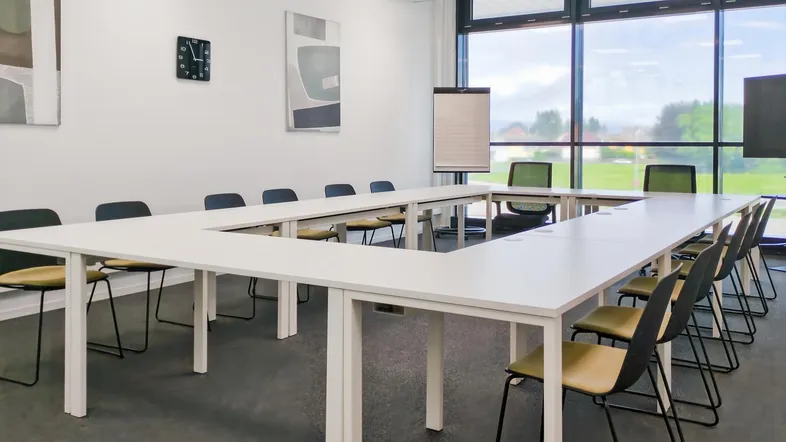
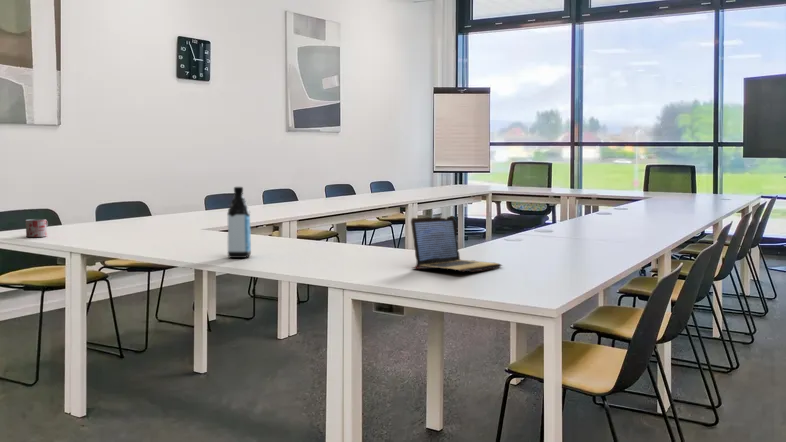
+ laptop (457, 242)
+ water bottle (238, 221)
+ mug (39, 227)
